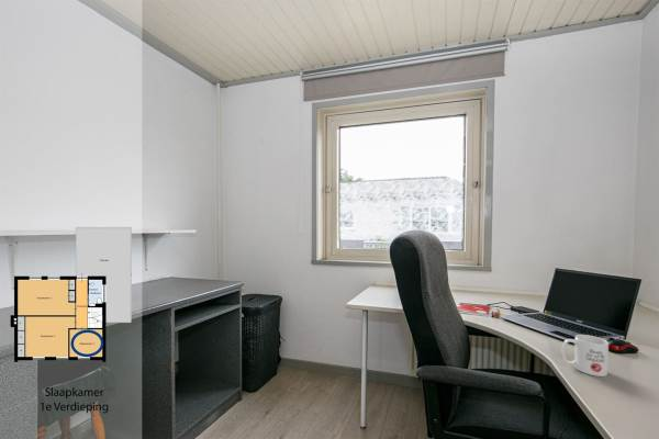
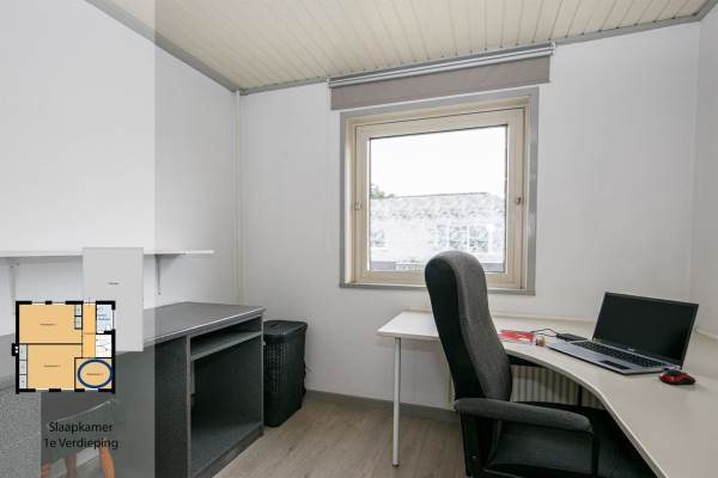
- mug (583, 353)
